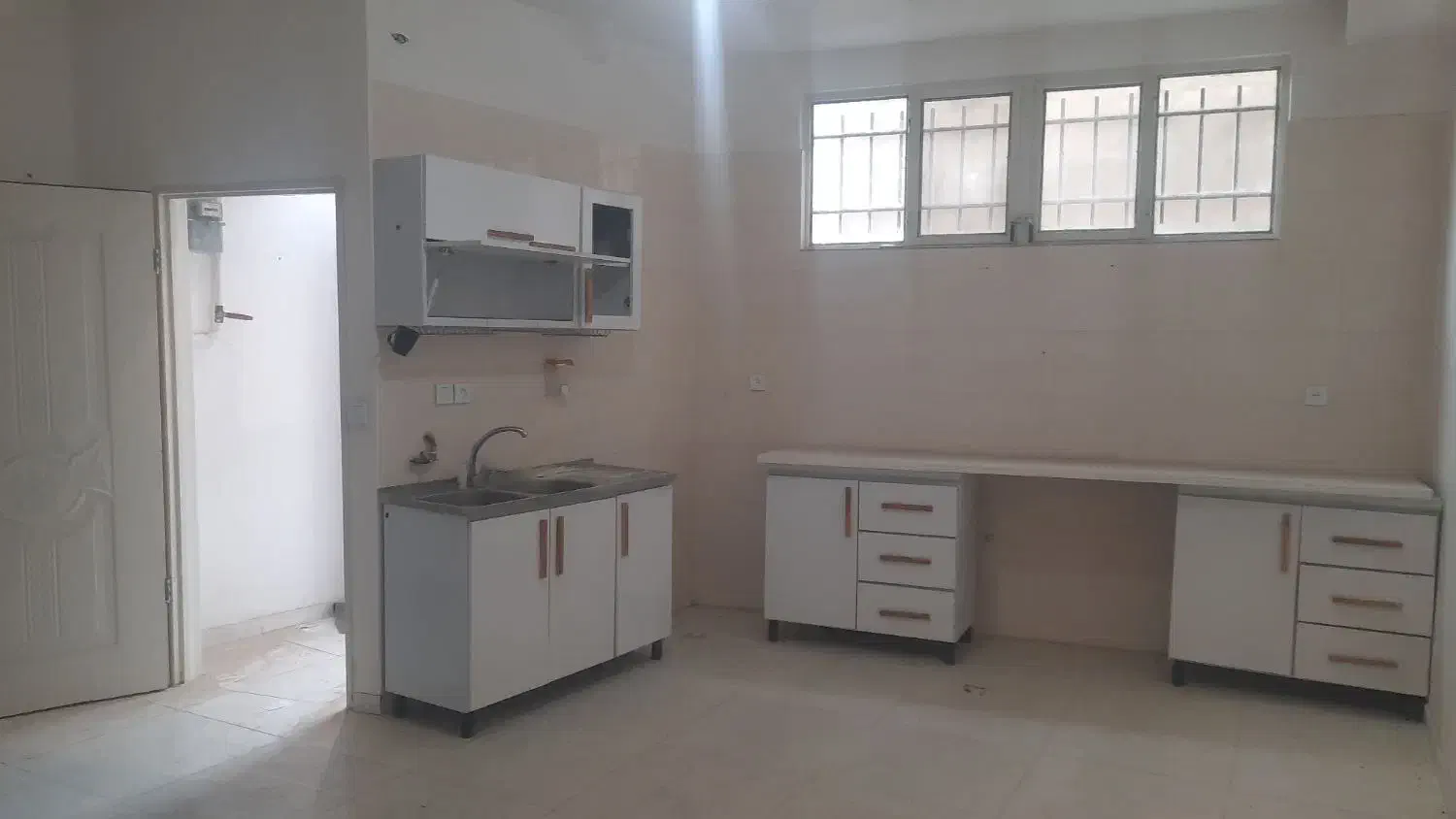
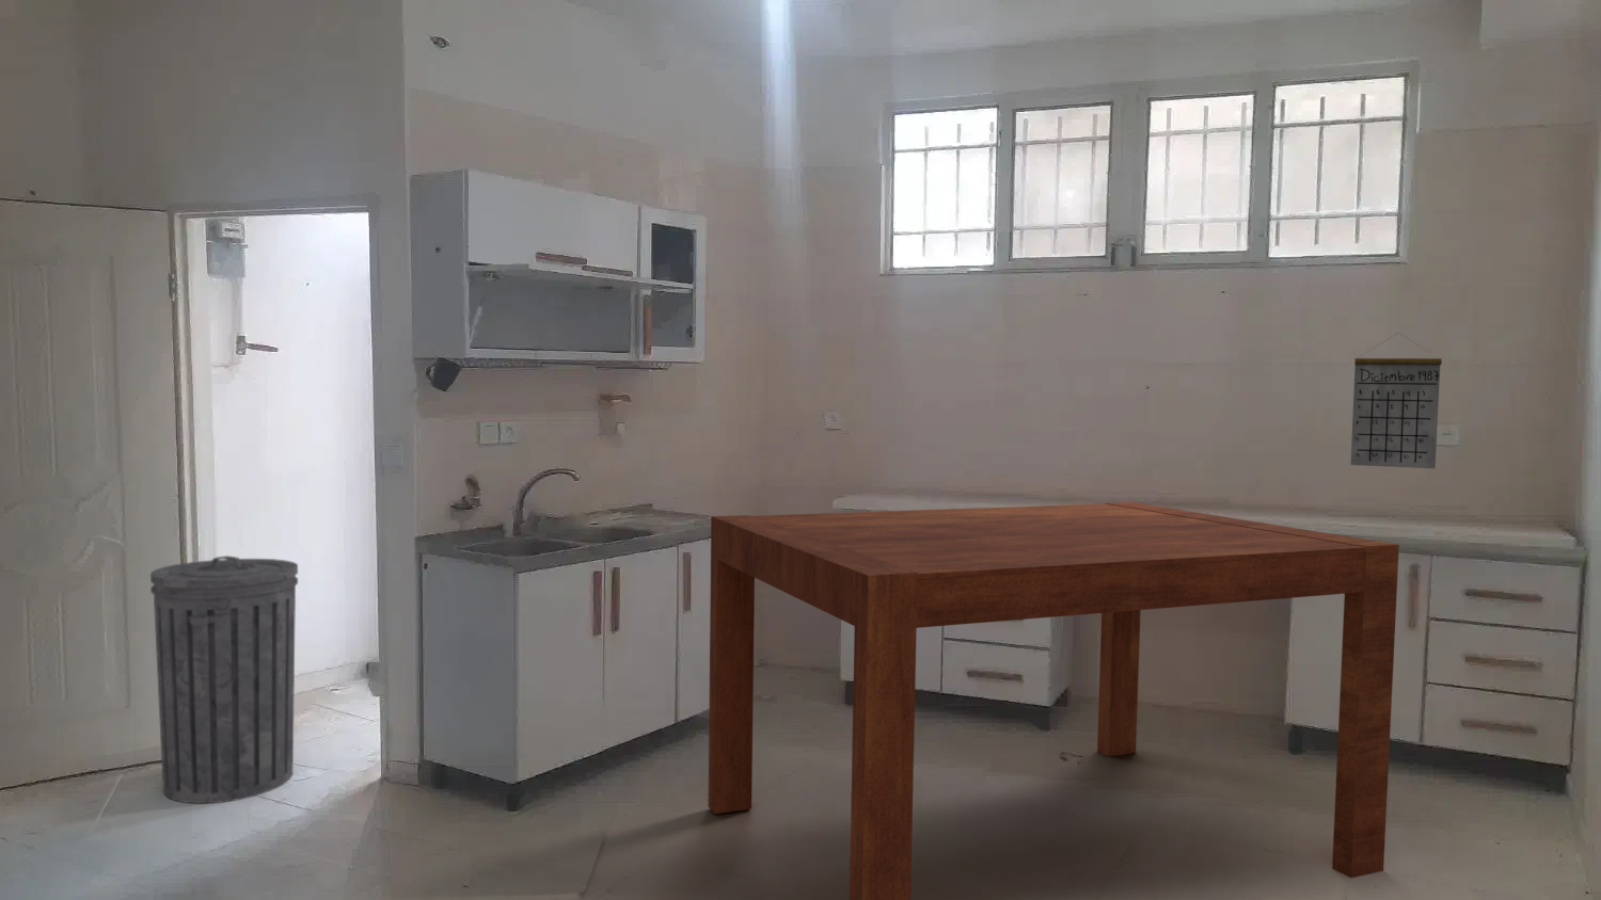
+ calendar (1395, 400)
+ trash can (228, 668)
+ dining table (1027, 619)
